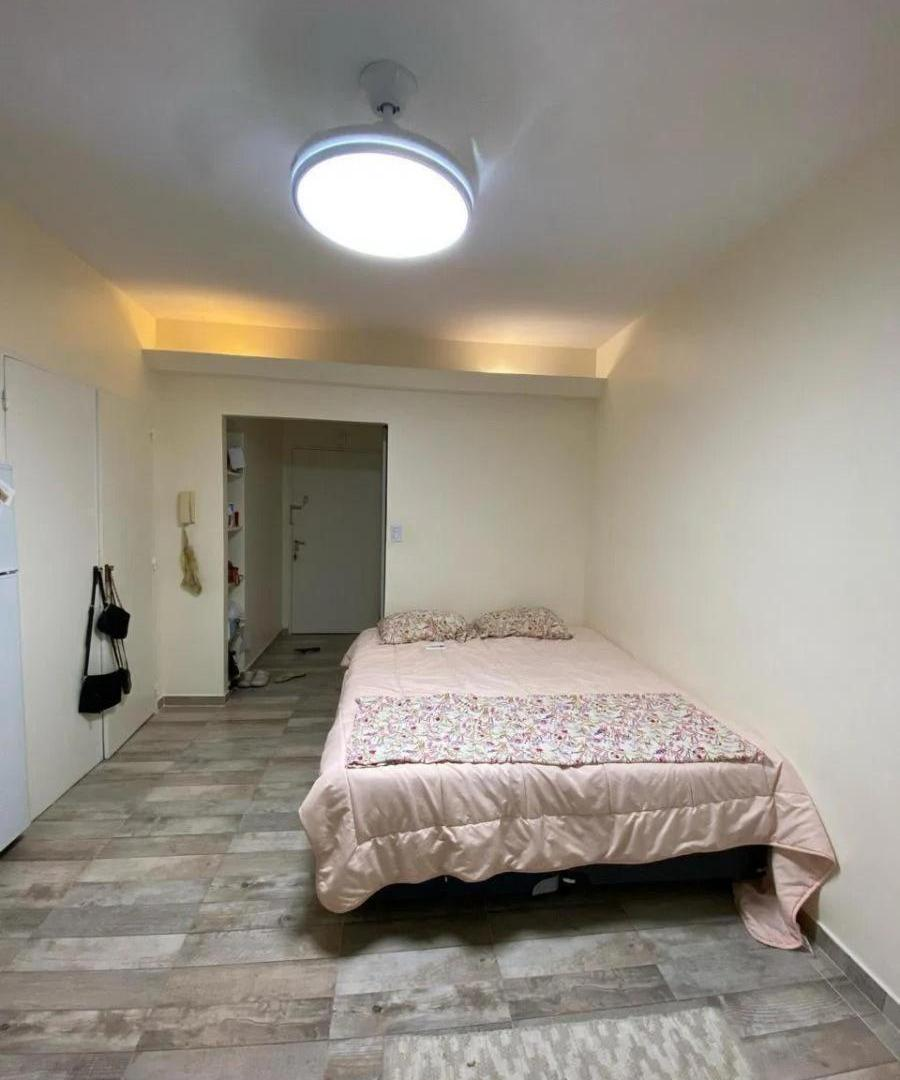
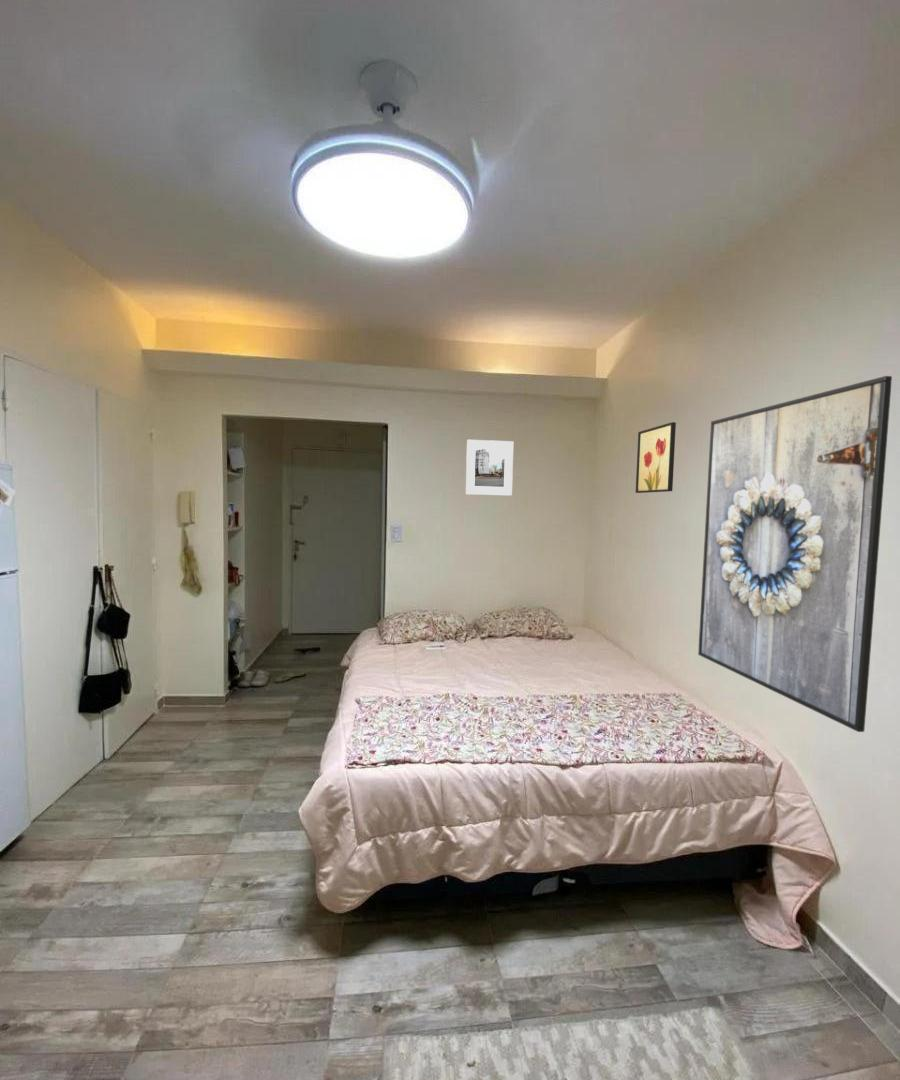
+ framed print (773, 547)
+ wall art (655, 460)
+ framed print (489, 467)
